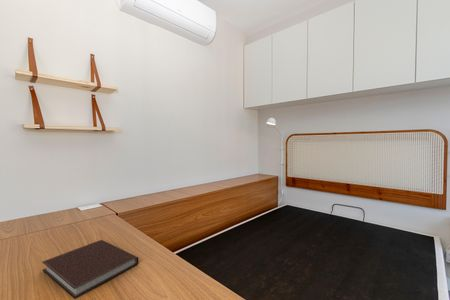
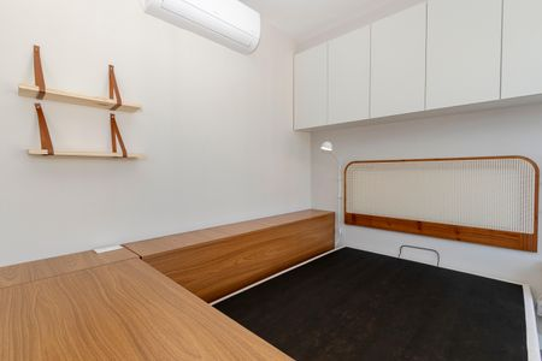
- notebook (91, 263)
